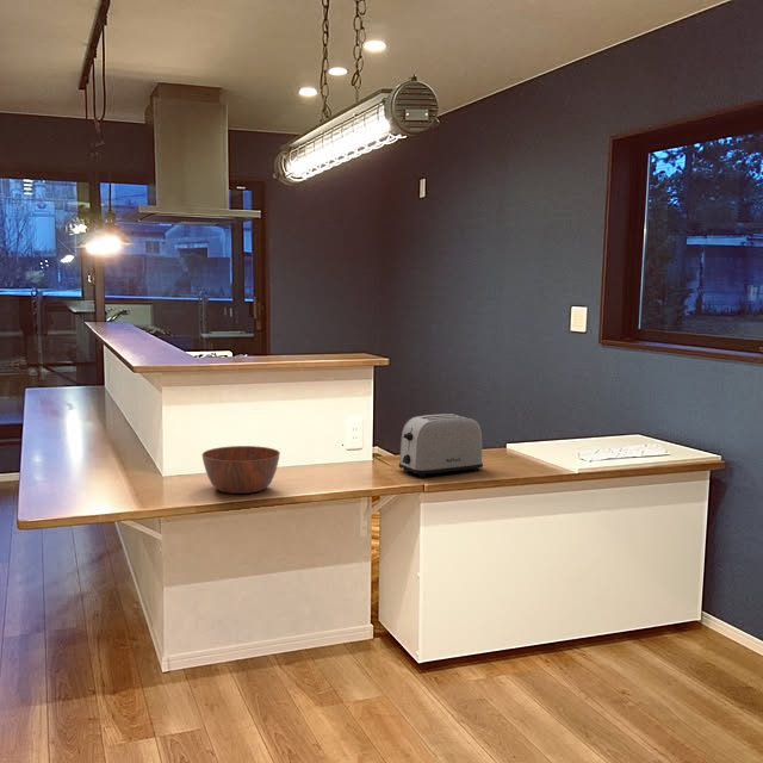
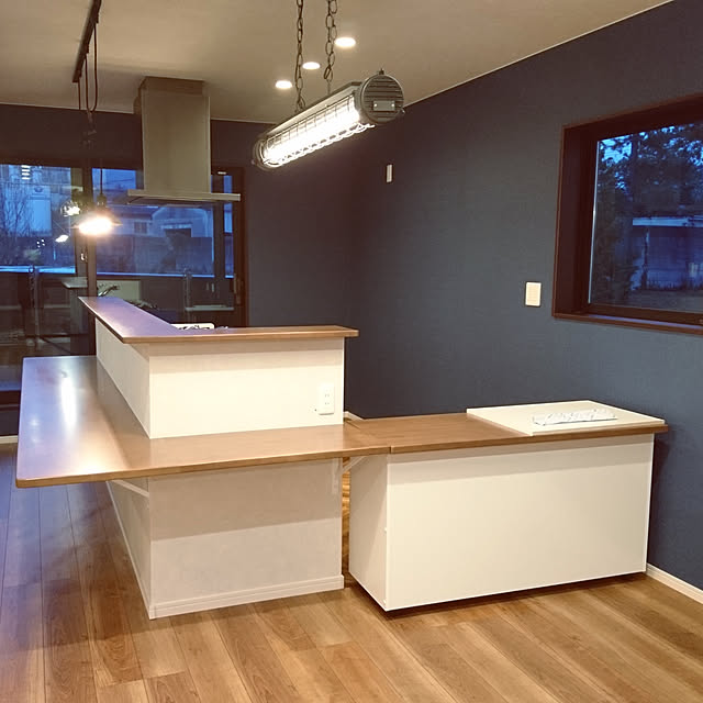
- toaster (440, 443)
- bowl (241, 470)
